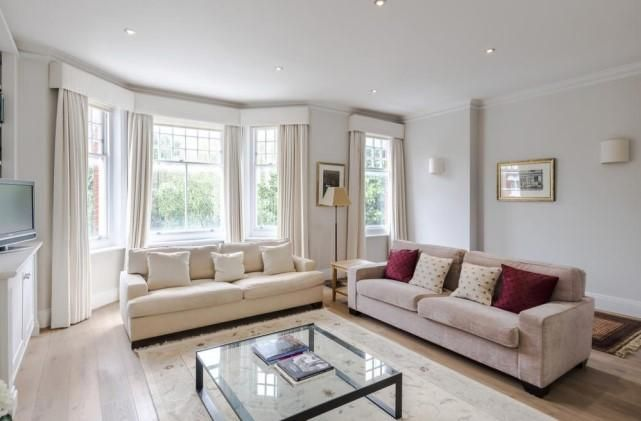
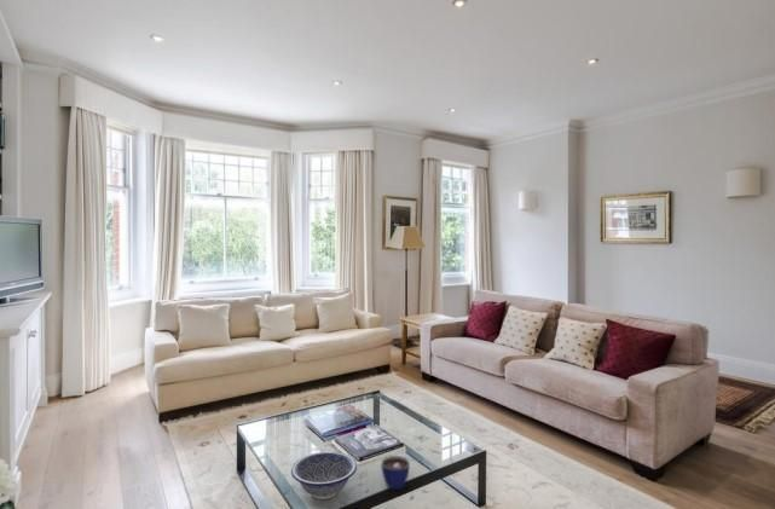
+ cup (395, 470)
+ decorative bowl (324, 479)
